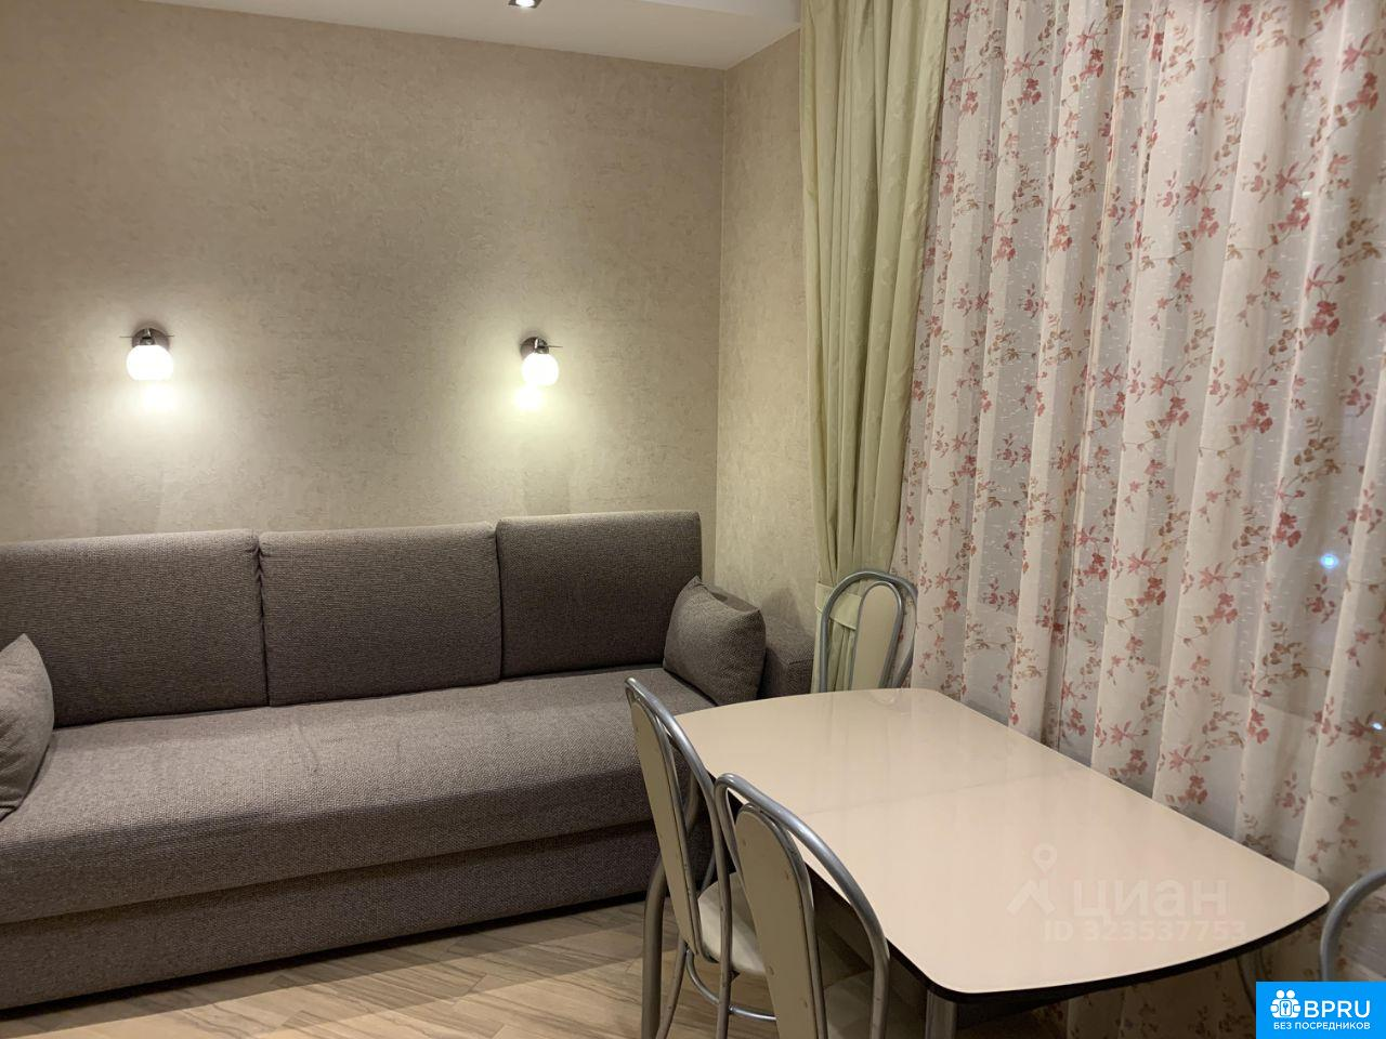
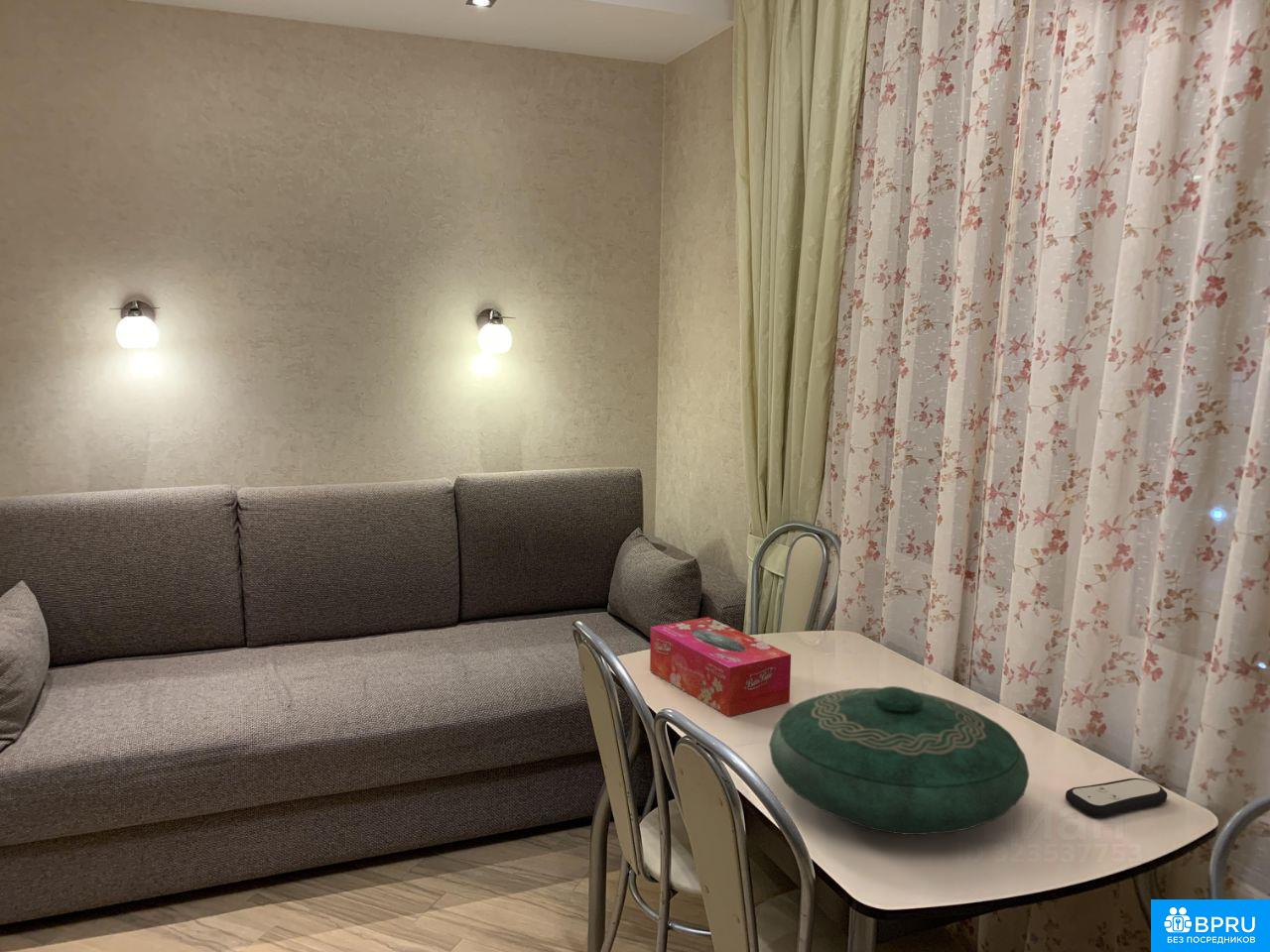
+ decorative bowl (895, 744)
+ tissue box (717, 662)
+ remote control (1117, 795)
